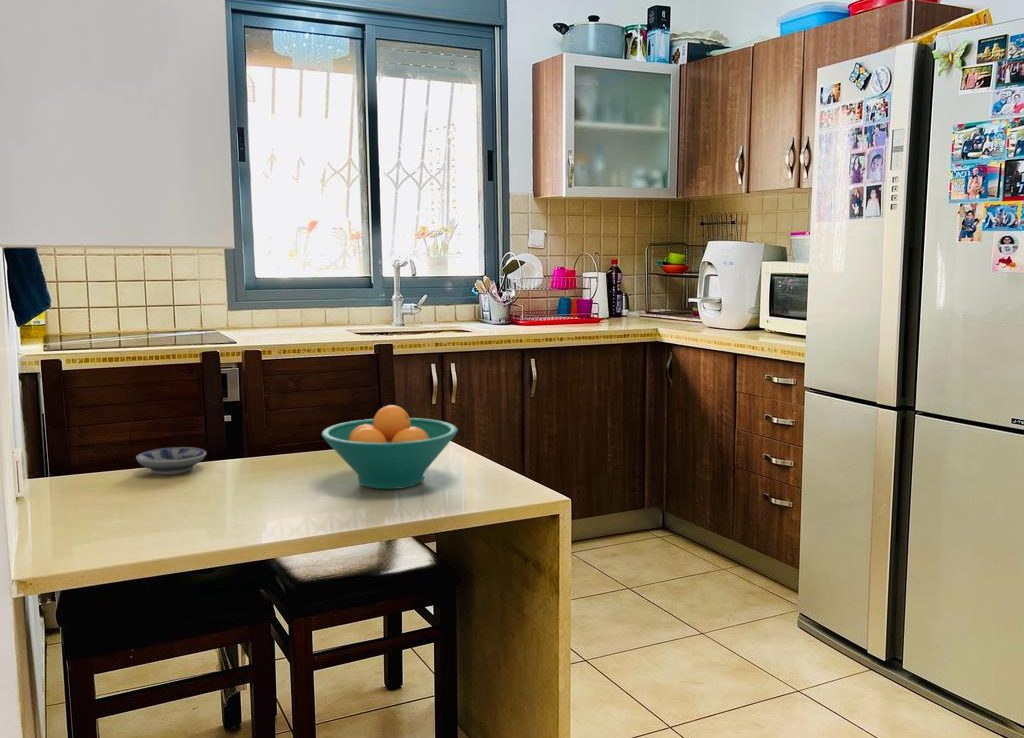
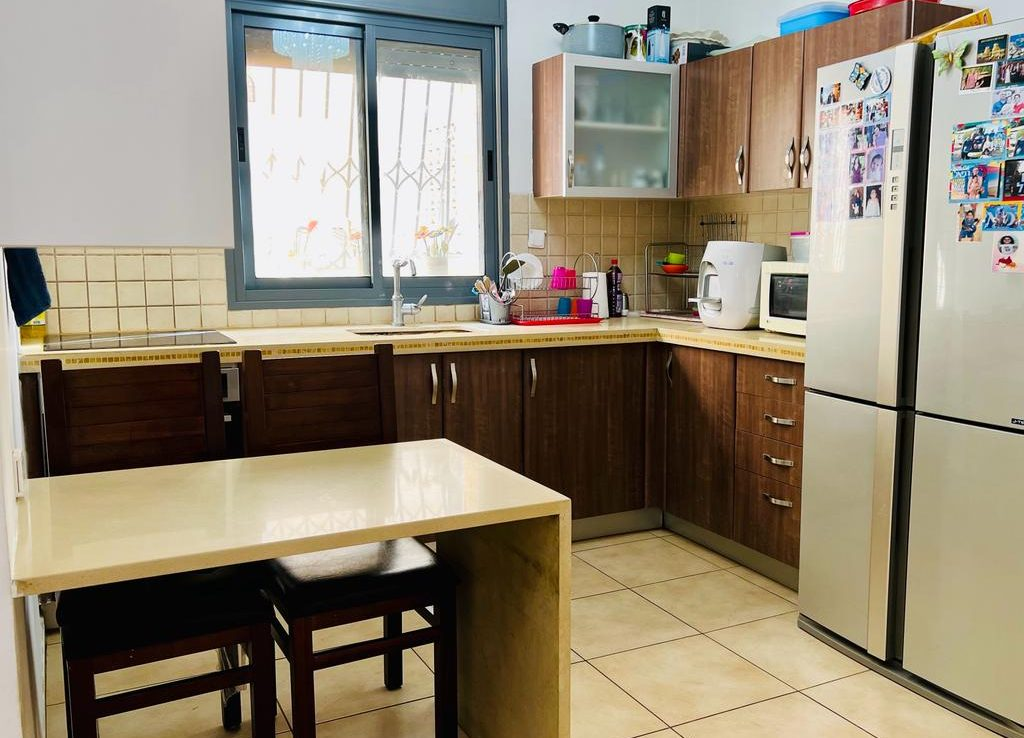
- bowl (172, 461)
- fruit bowl (390, 444)
